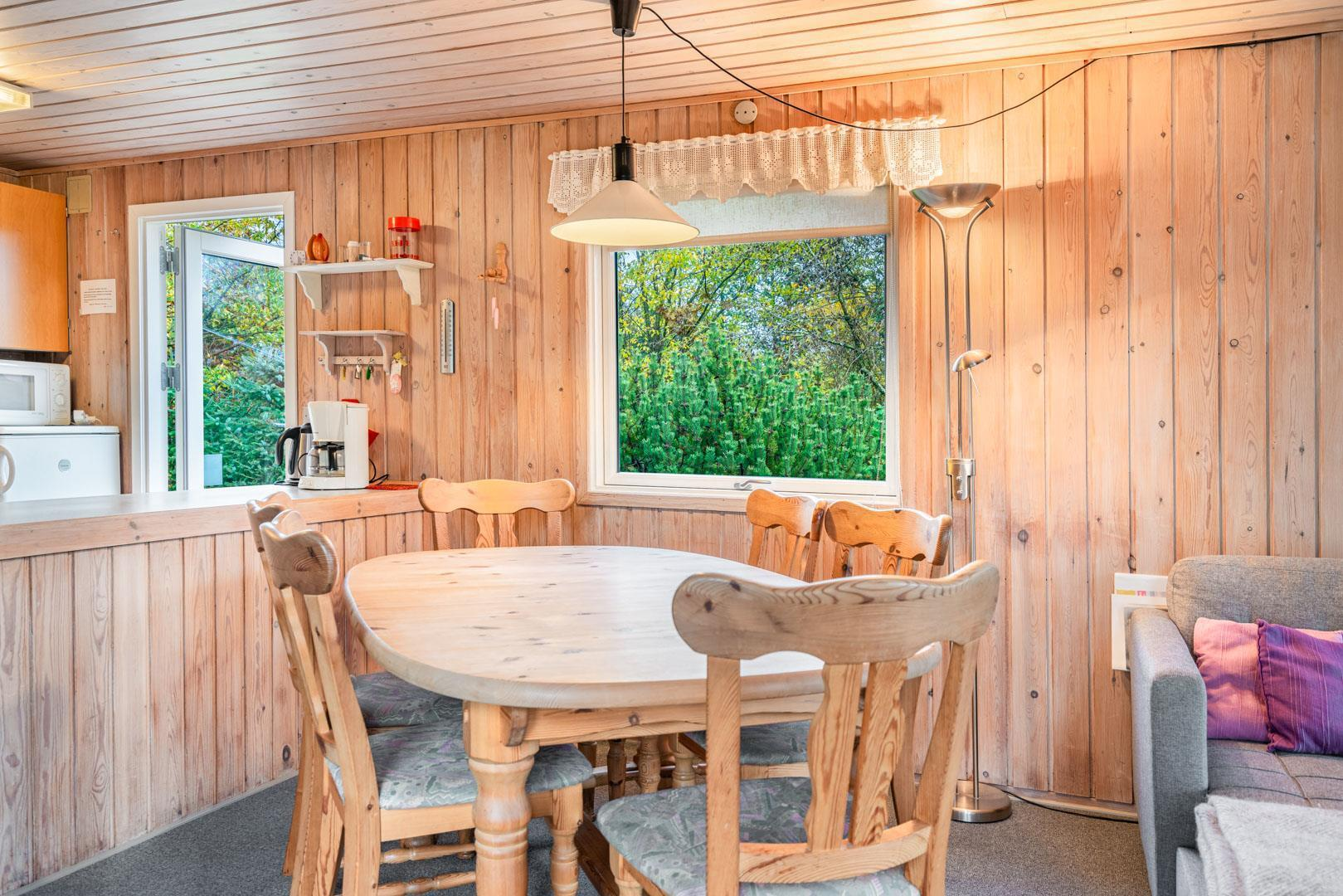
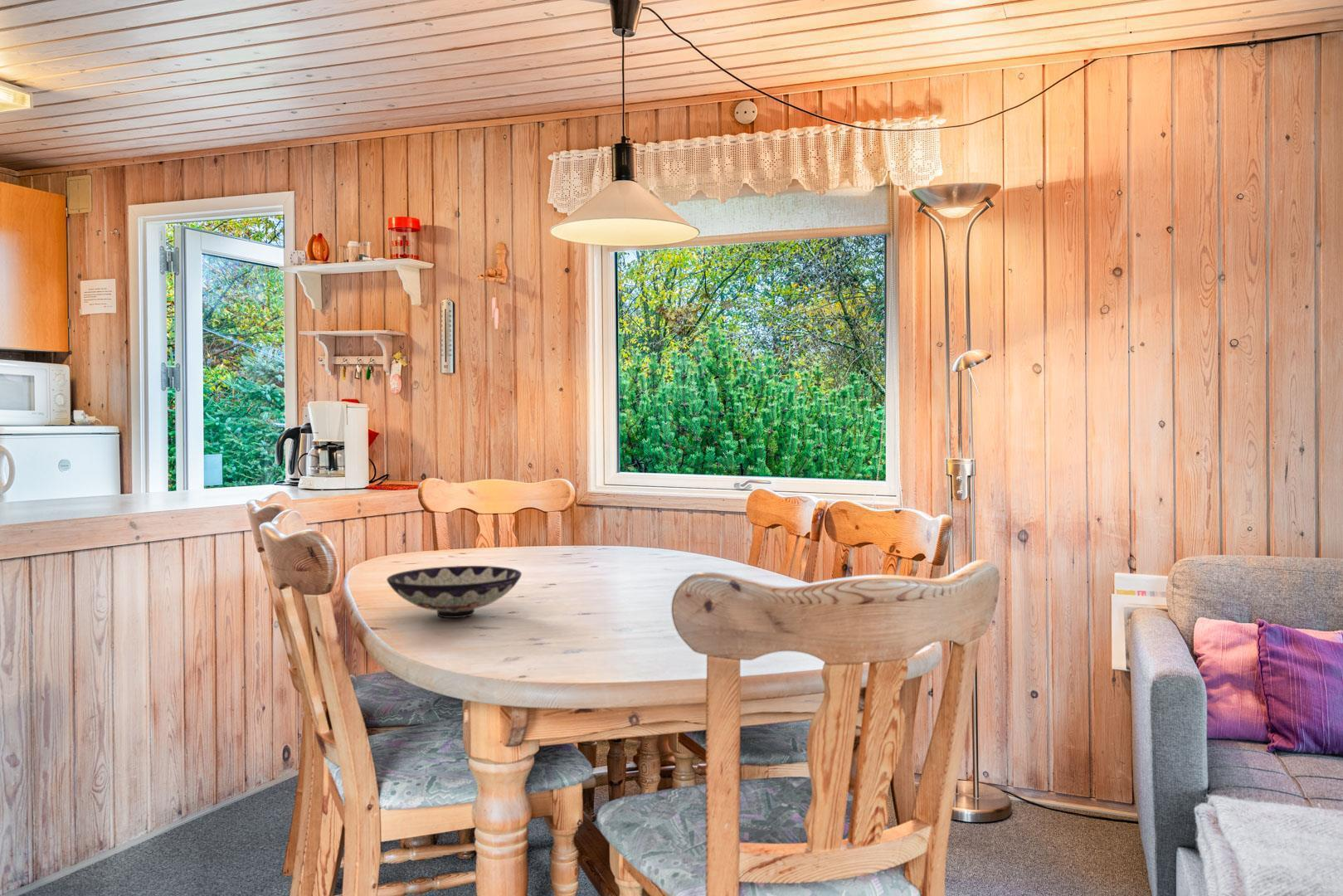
+ bowl (455, 595)
